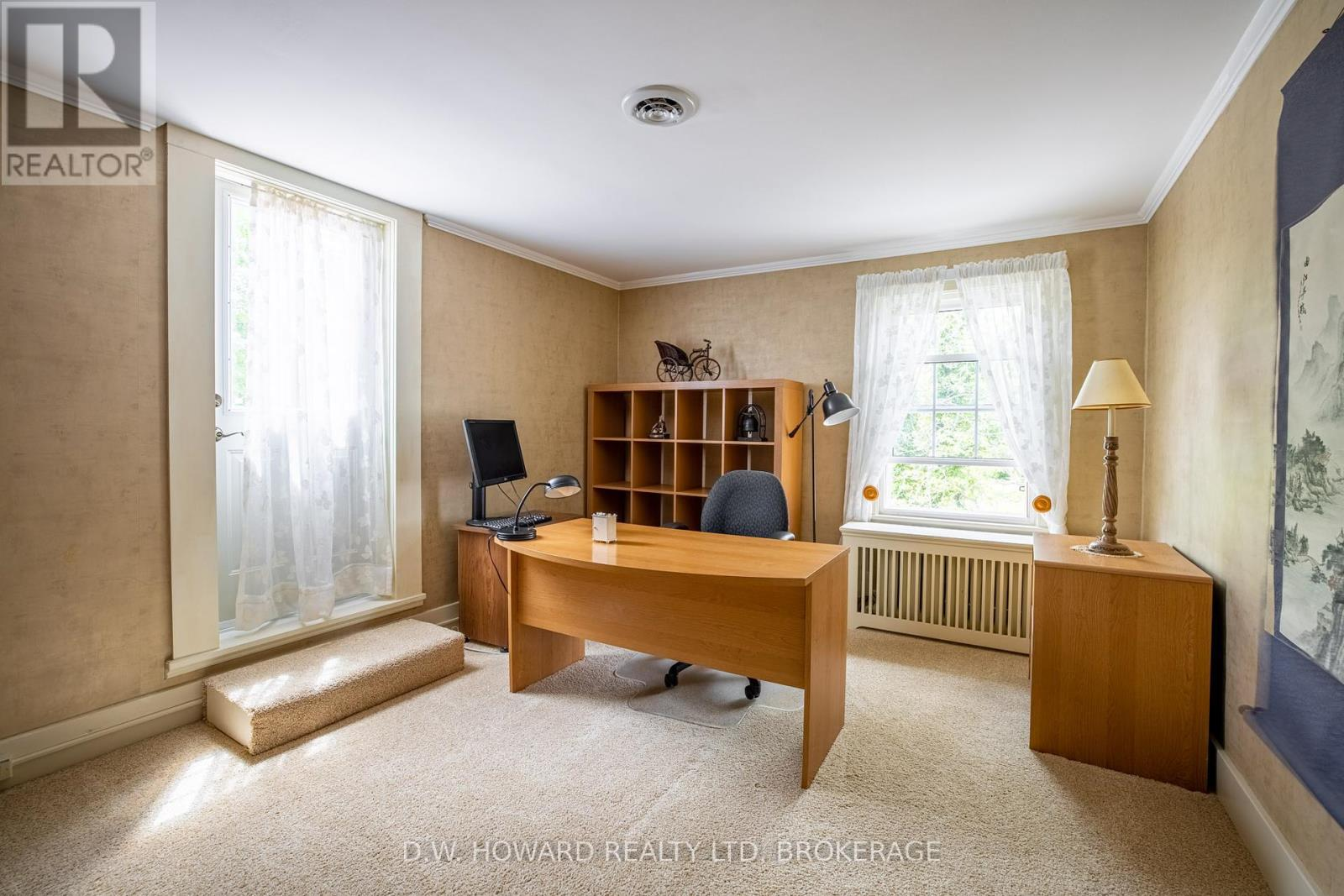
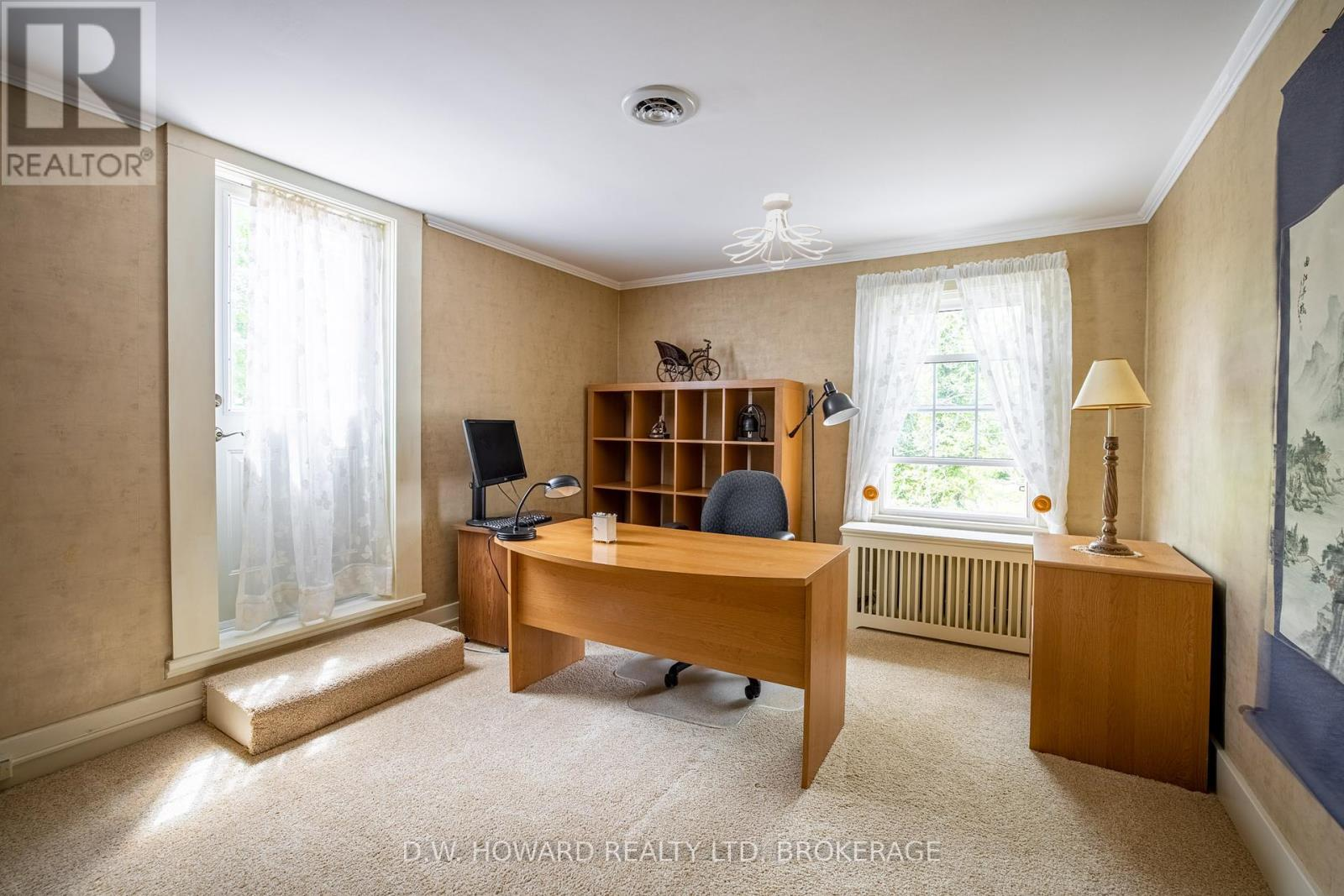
+ ceiling light fixture (775, 228)
